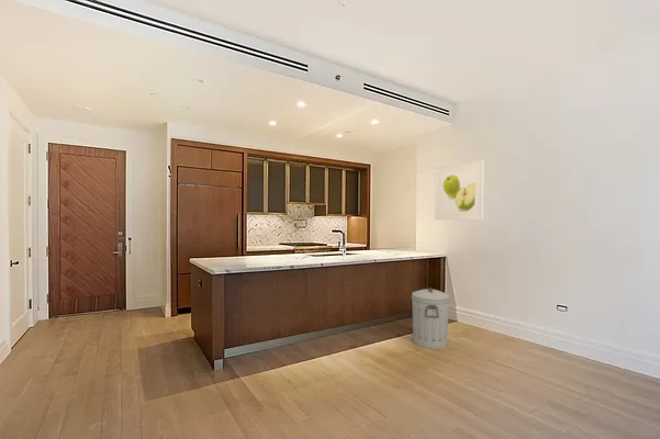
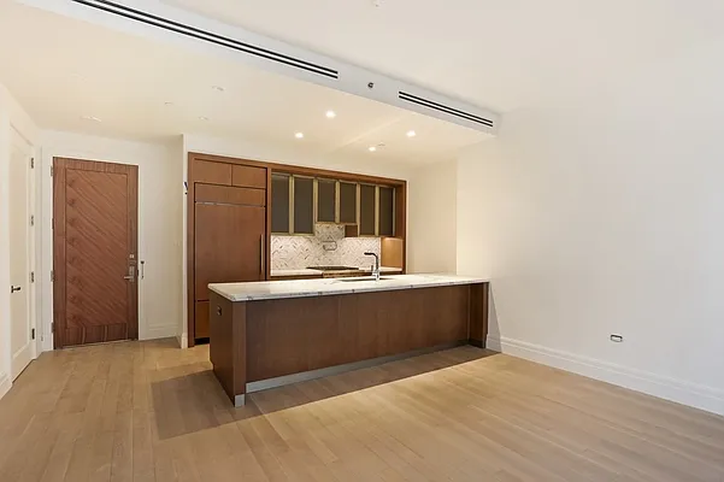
- trash can (429, 315)
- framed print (457, 191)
